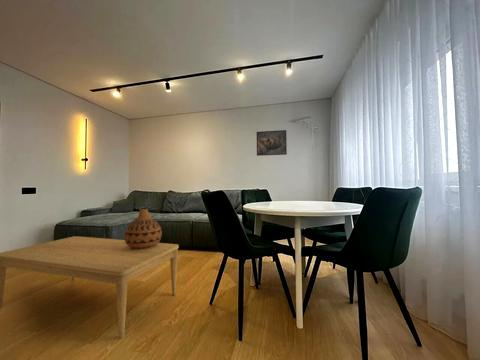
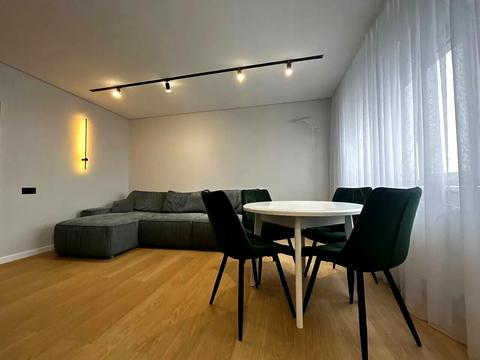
- vase (143, 227)
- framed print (271, 143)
- coffee table (91, 275)
